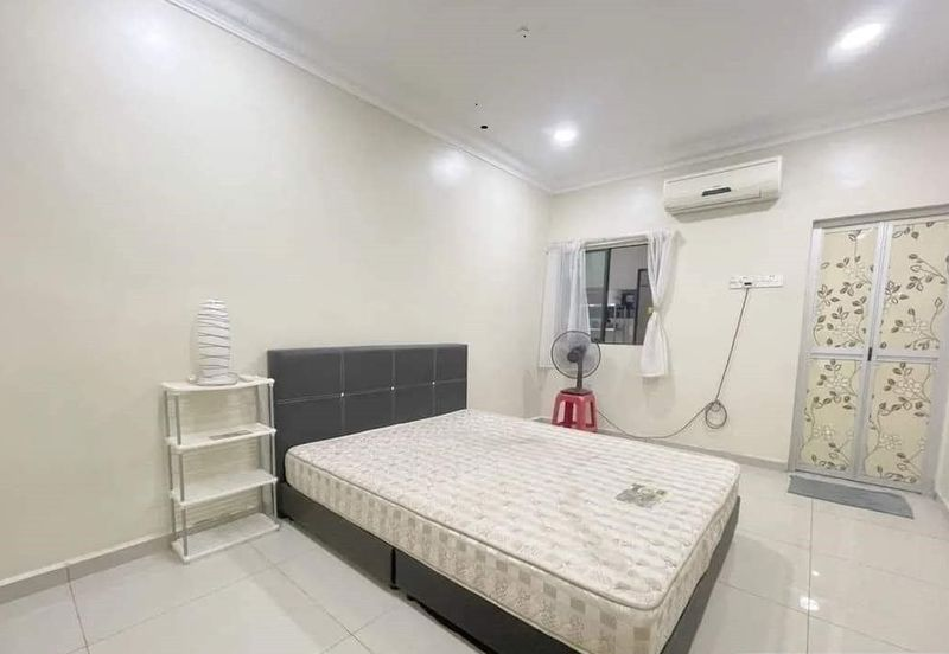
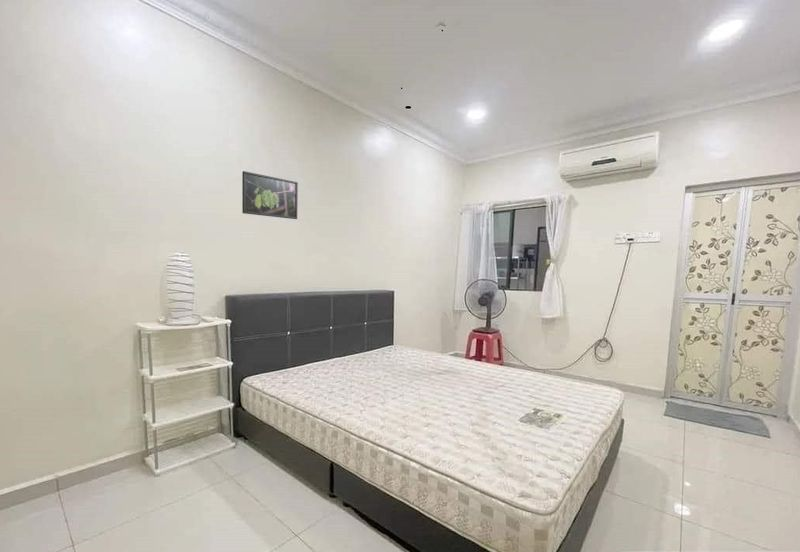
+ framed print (271, 196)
